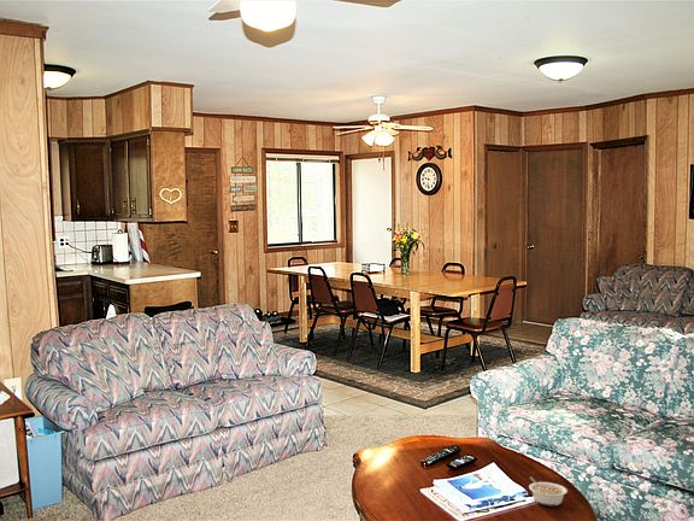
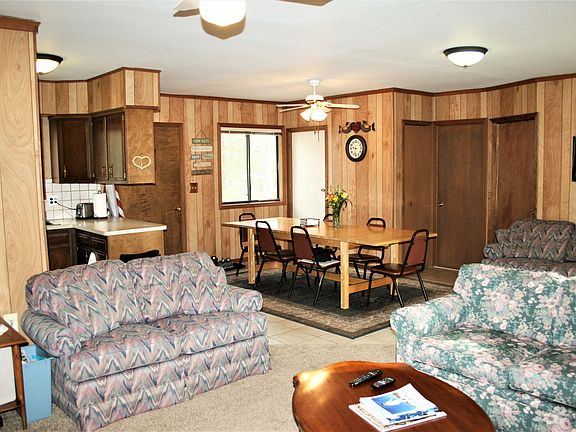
- legume (546, 493)
